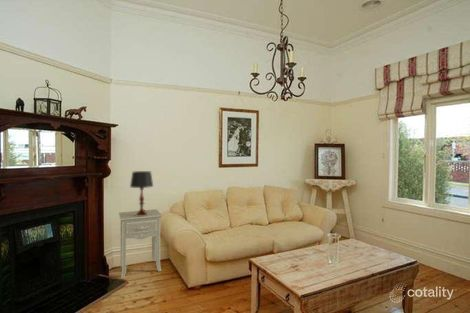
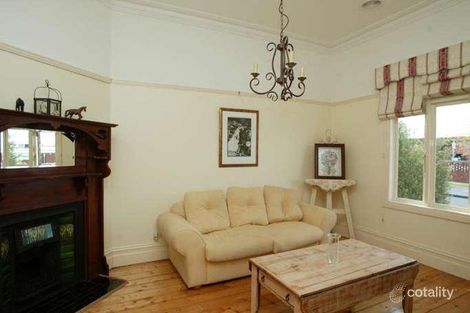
- table lamp (141, 193)
- nightstand (140, 239)
